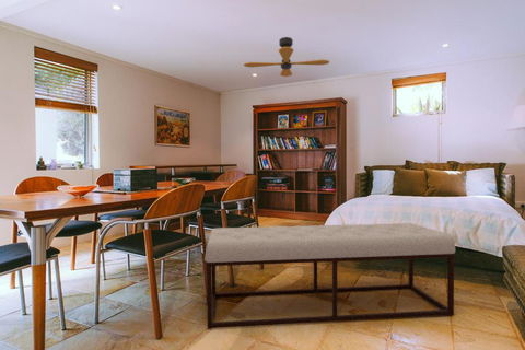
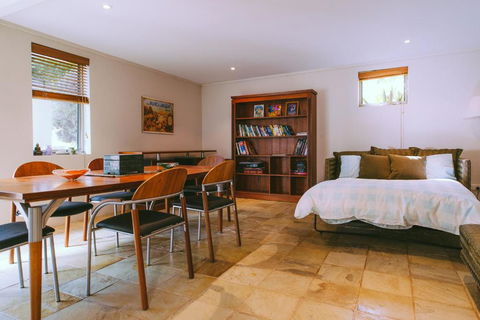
- bench (322, 261)
- ceiling fan (285, 54)
